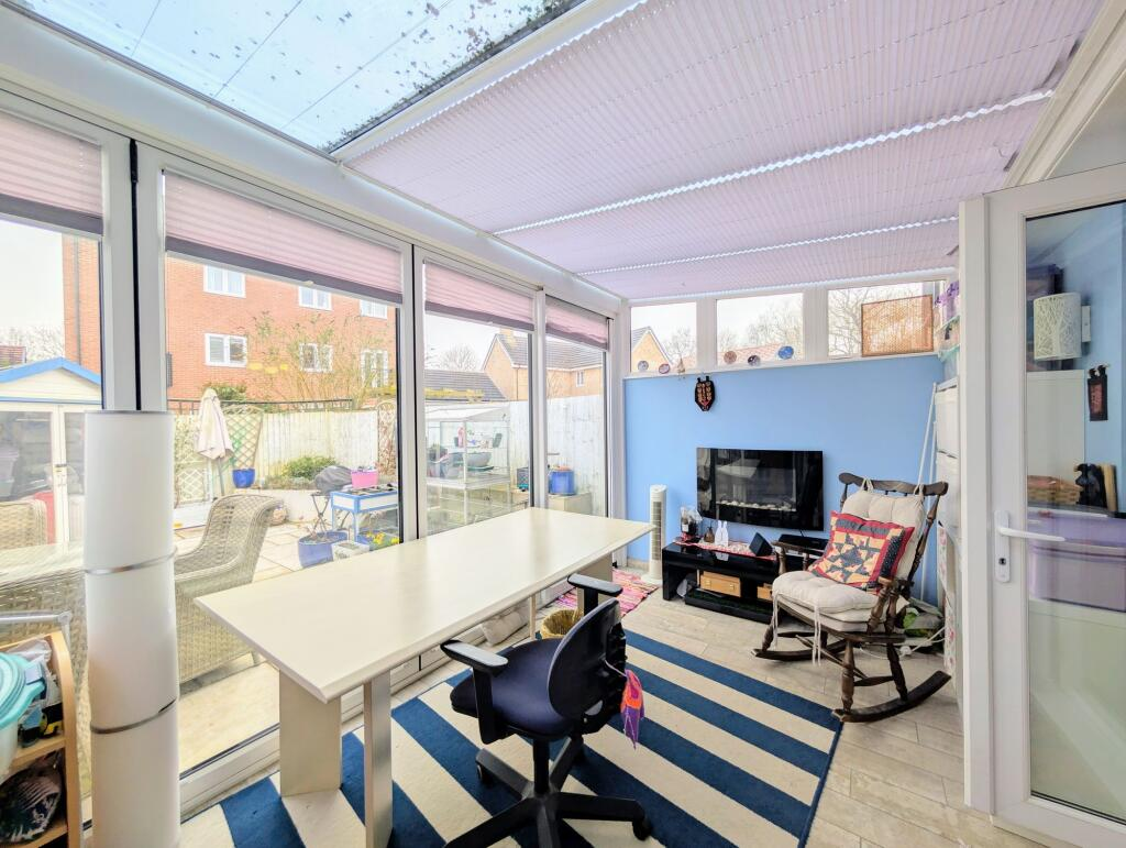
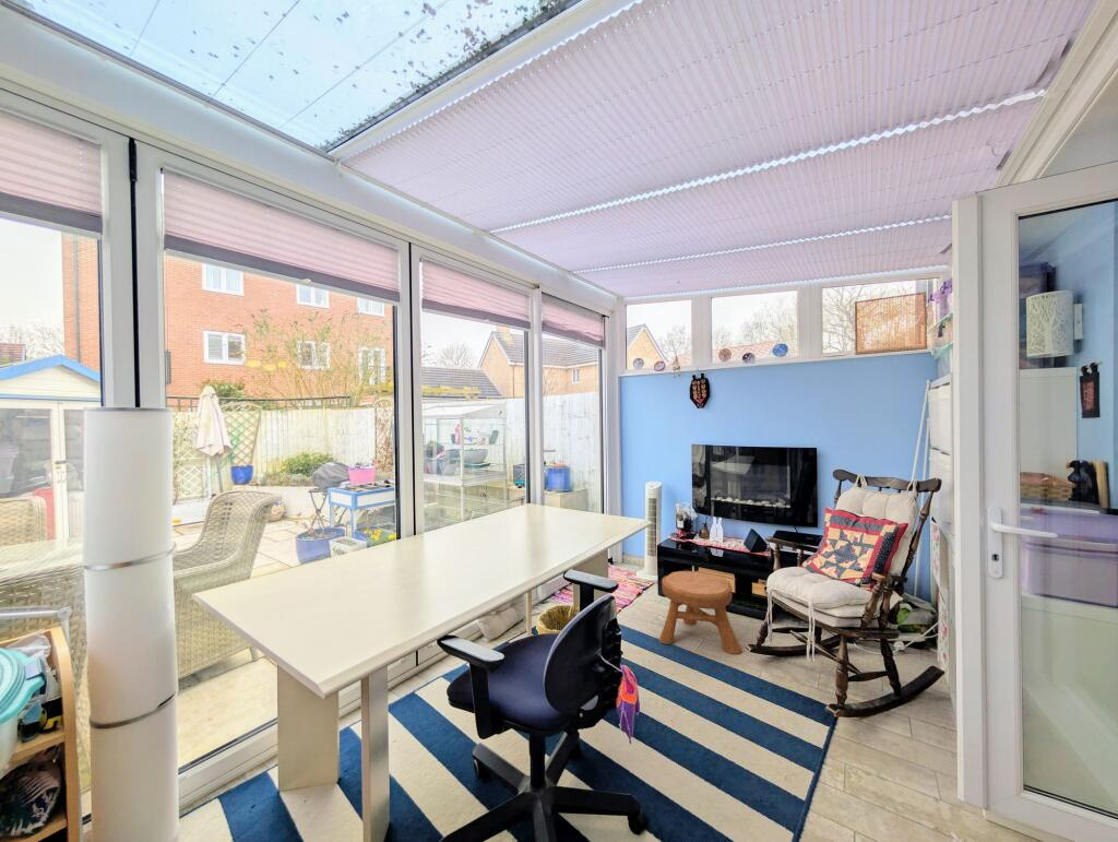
+ stool (702, 610)
